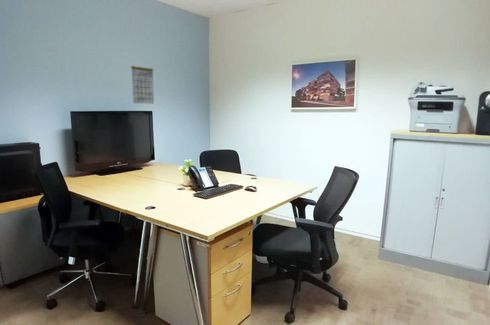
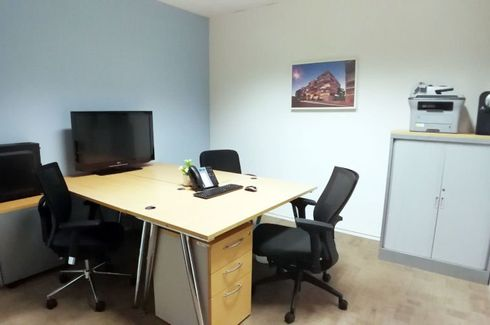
- calendar (143, 81)
